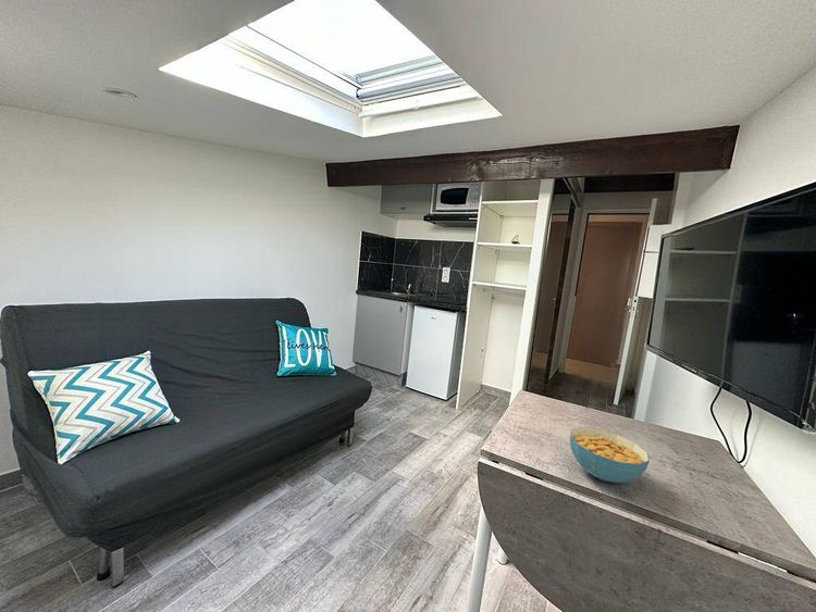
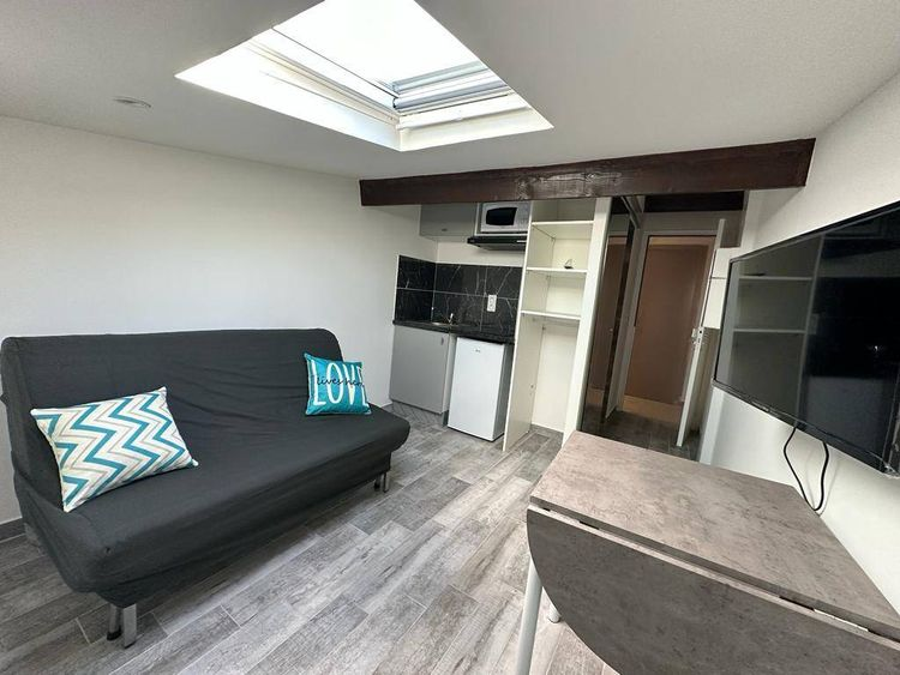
- cereal bowl (605, 459)
